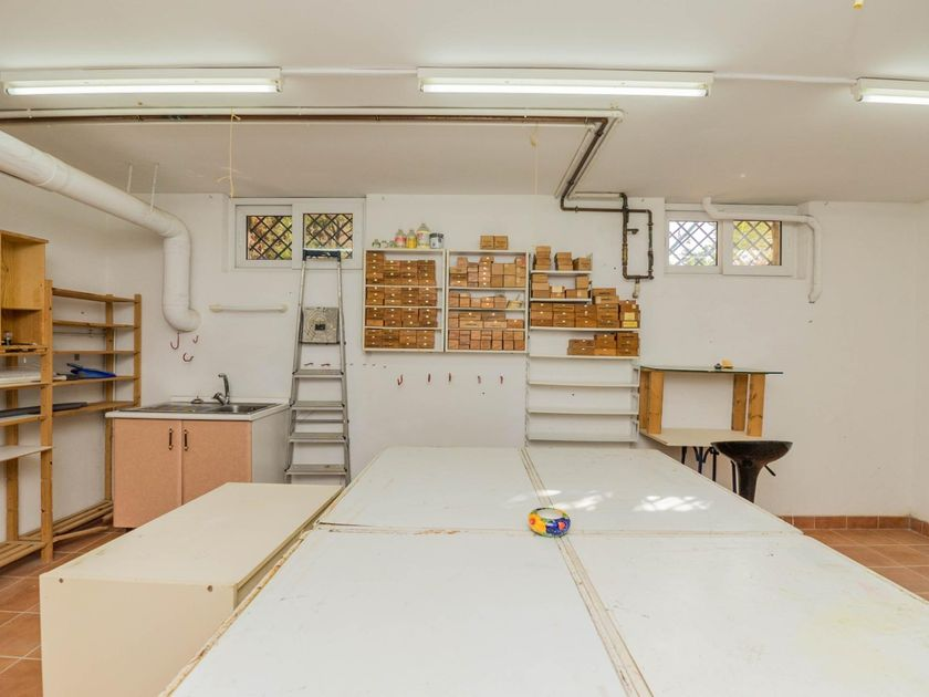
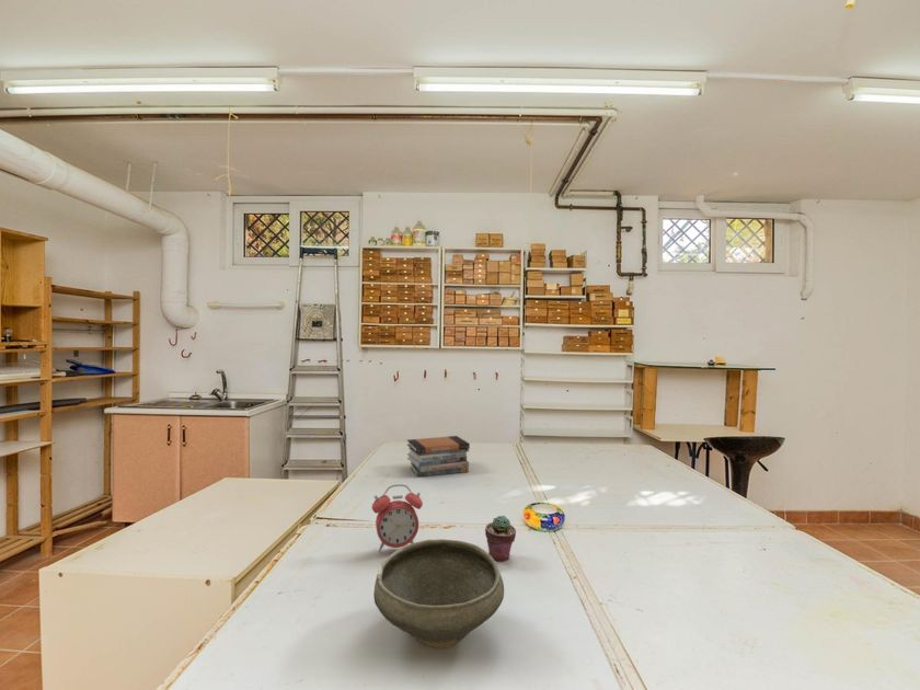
+ bowl (438, 598)
+ book stack (437, 456)
+ alarm clock (396, 517)
+ potted succulent (499, 536)
